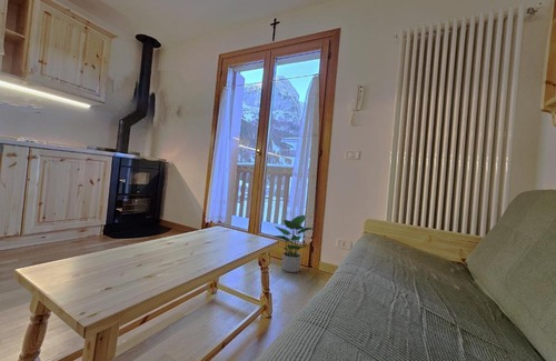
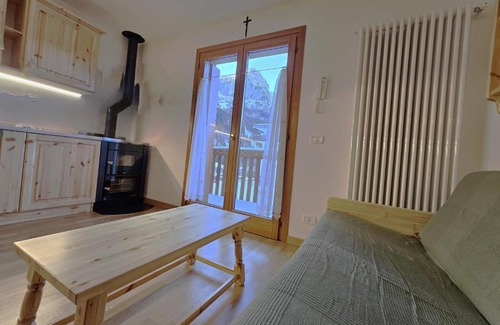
- potted plant (289, 241)
